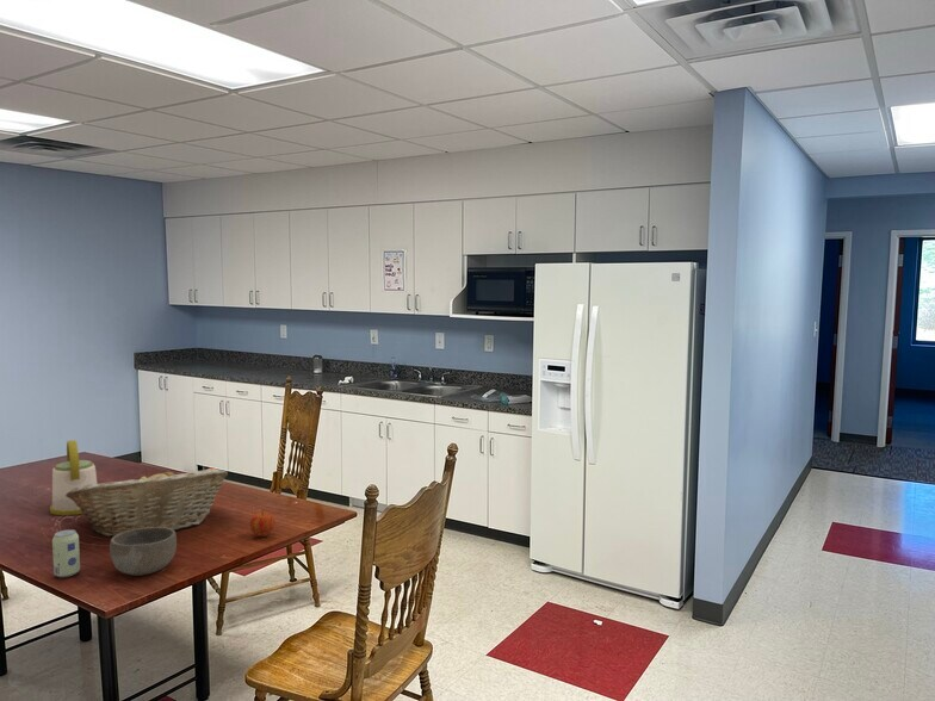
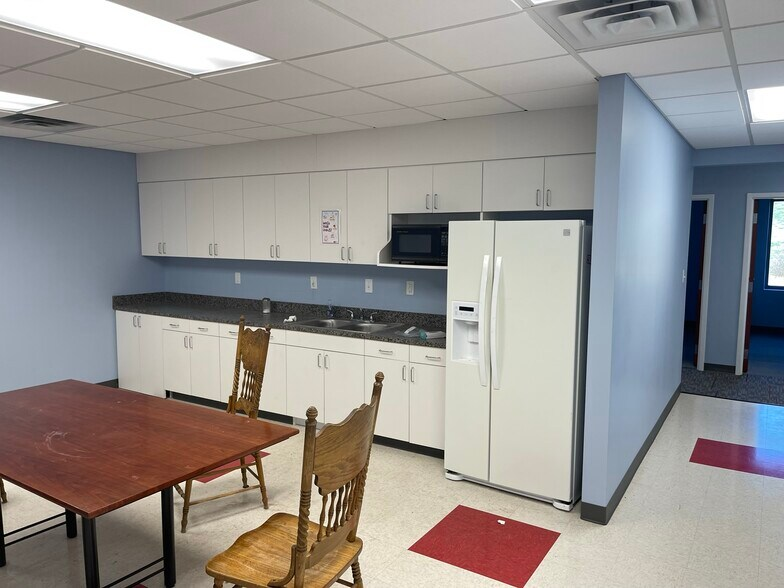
- kettle (74, 473)
- beverage can (66, 553)
- fruit basket (150, 495)
- bowl (143, 552)
- apple (262, 523)
